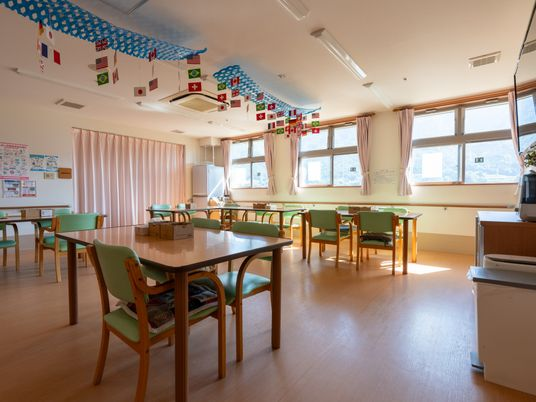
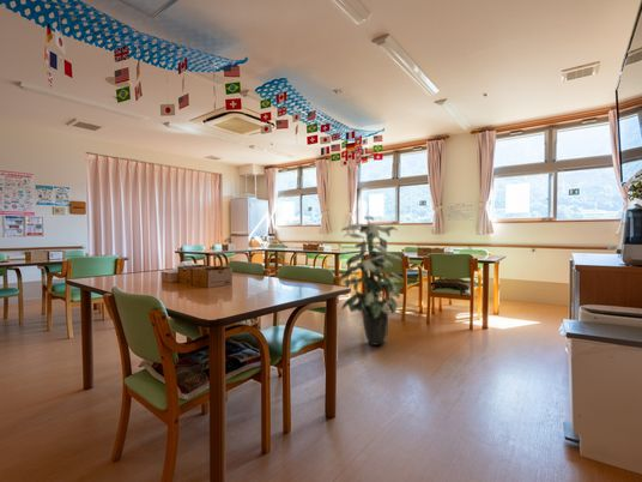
+ indoor plant (370, 279)
